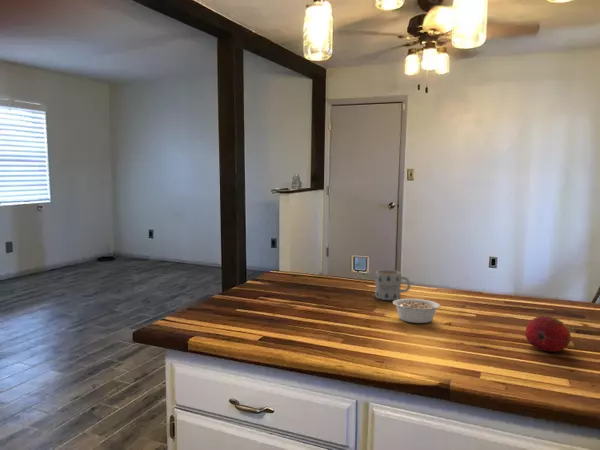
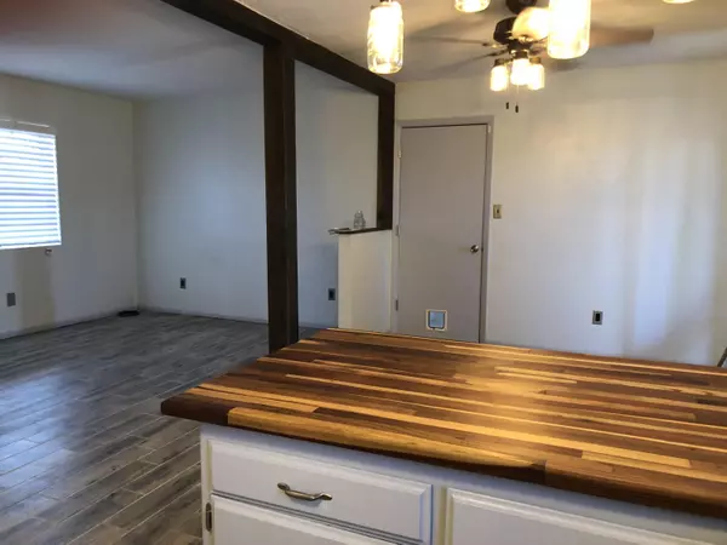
- mug (392, 285)
- legume (417, 309)
- fruit (547, 332)
